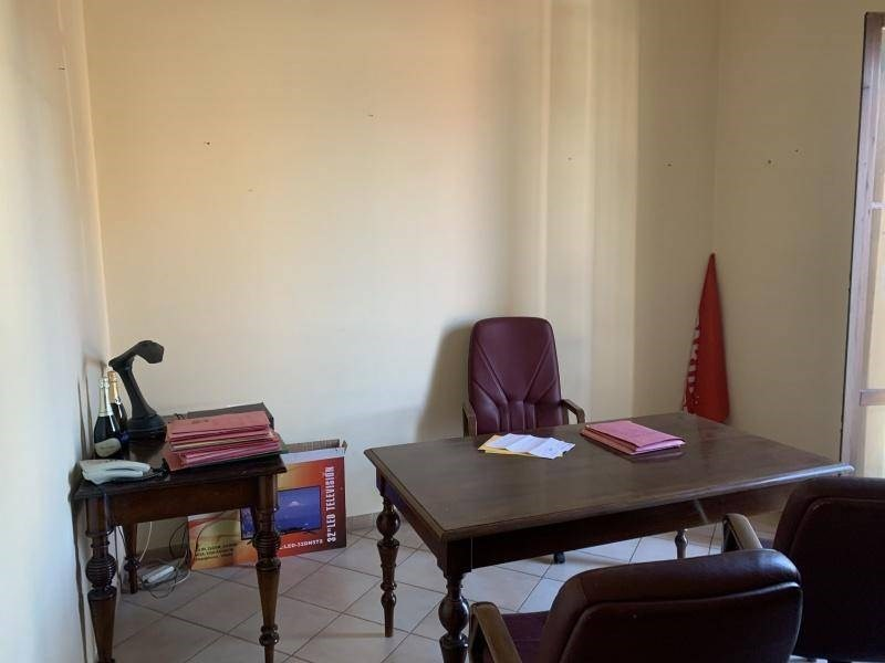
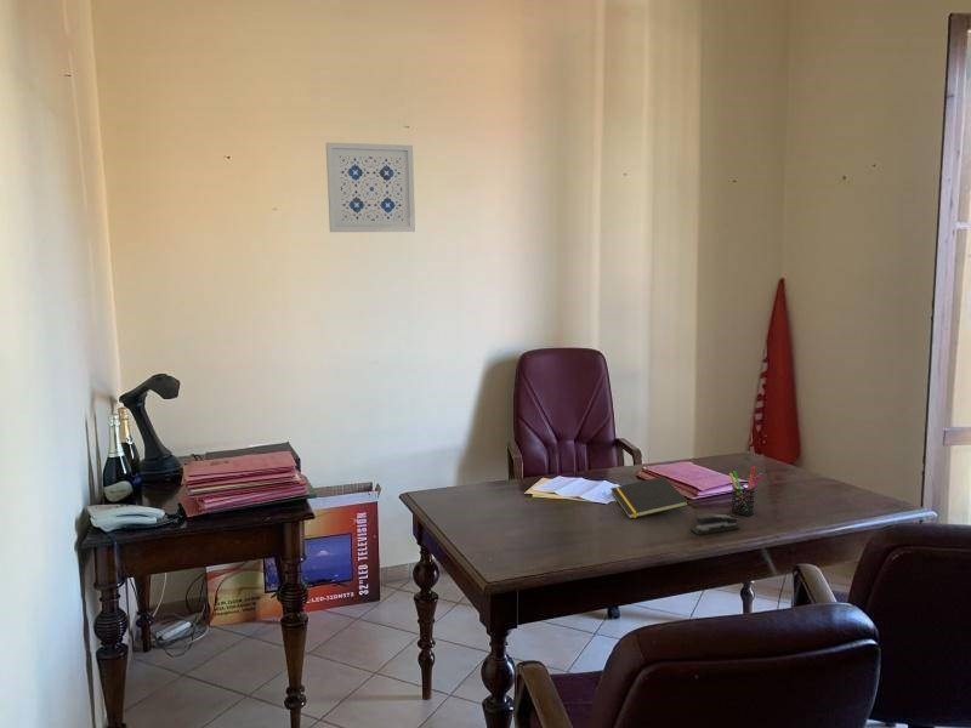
+ wall art (371, 188)
+ stapler (715, 522)
+ notepad (647, 496)
+ pen holder (743, 489)
